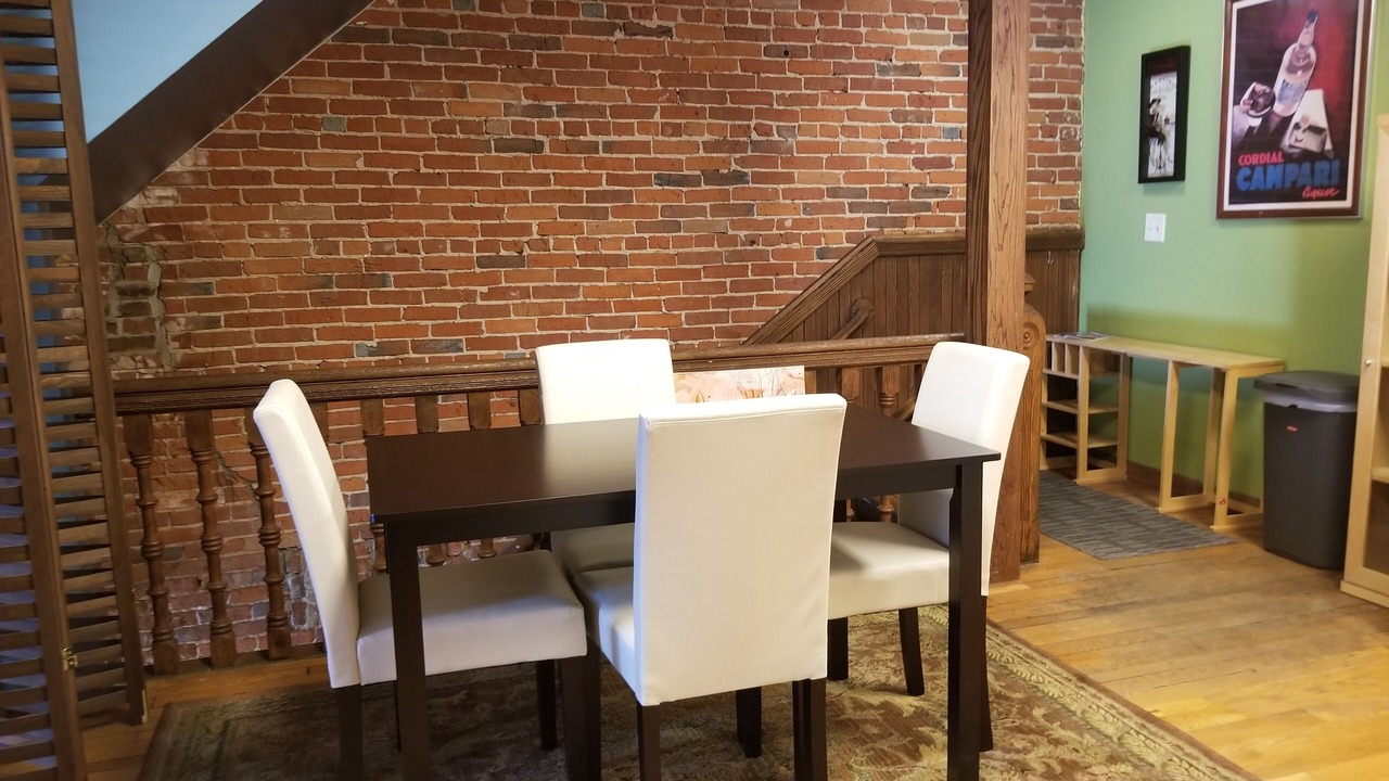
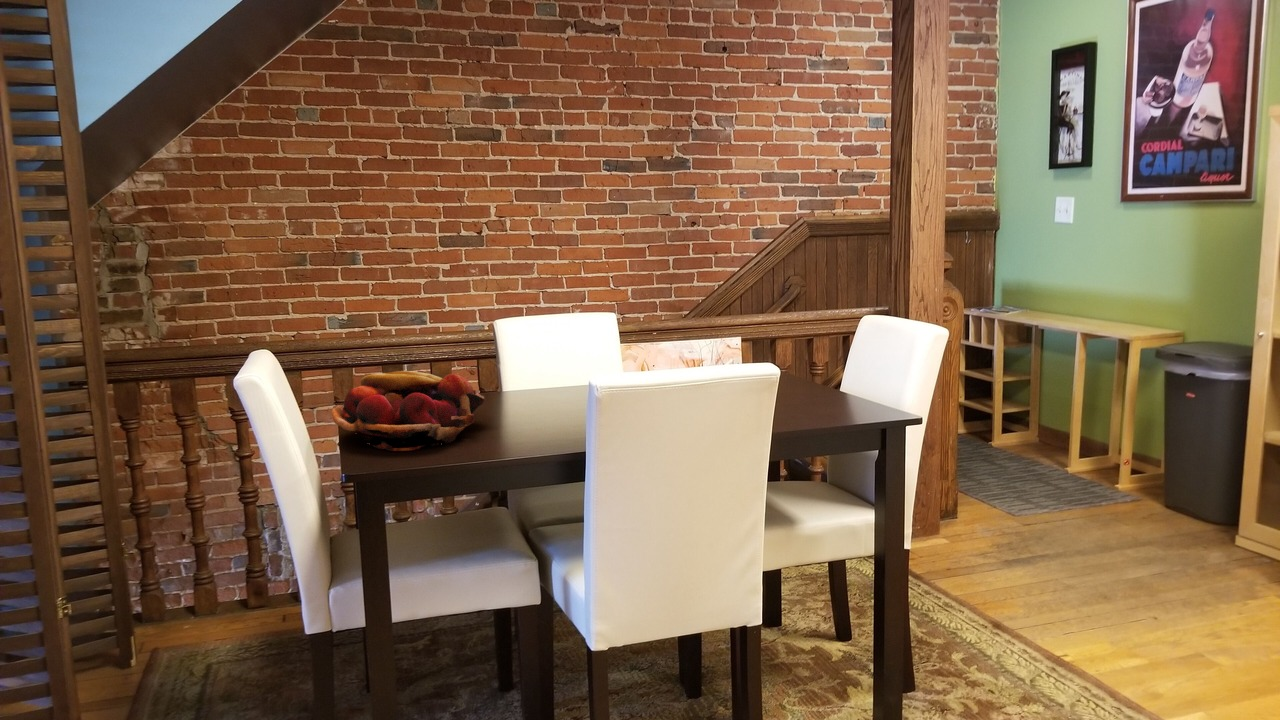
+ fruit basket (407, 405)
